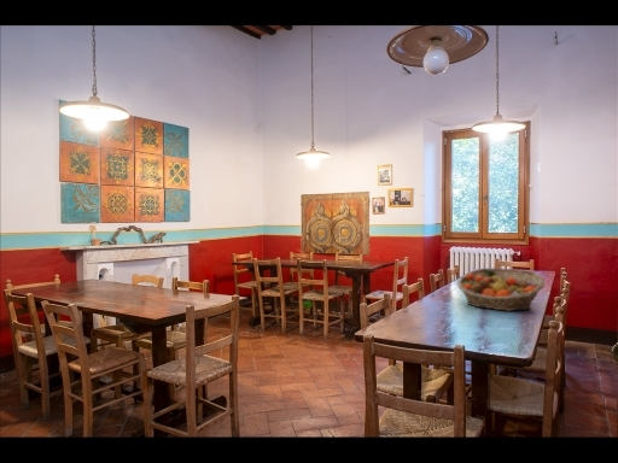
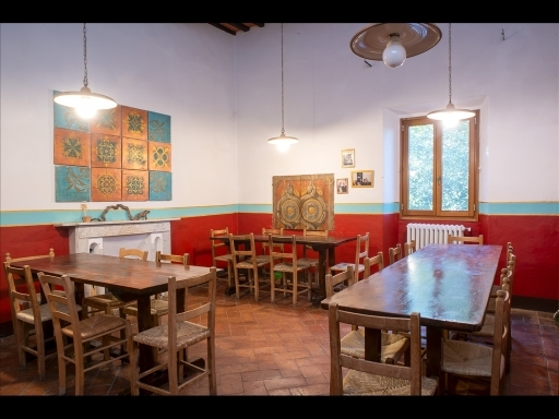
- fruit basket (499, 288)
